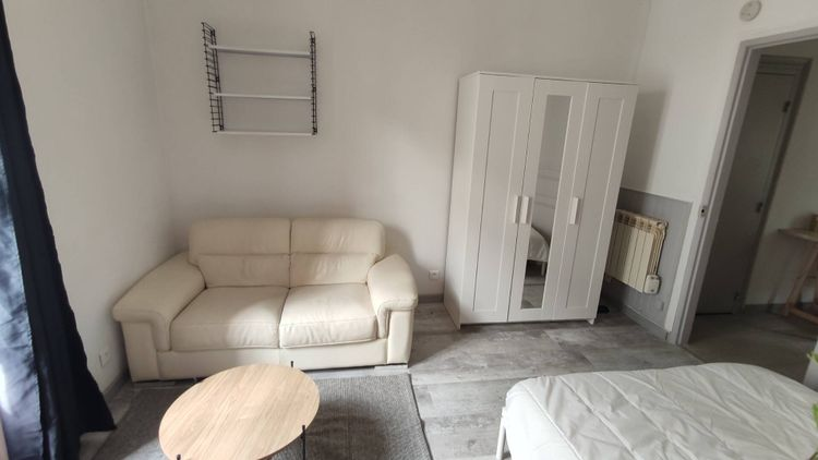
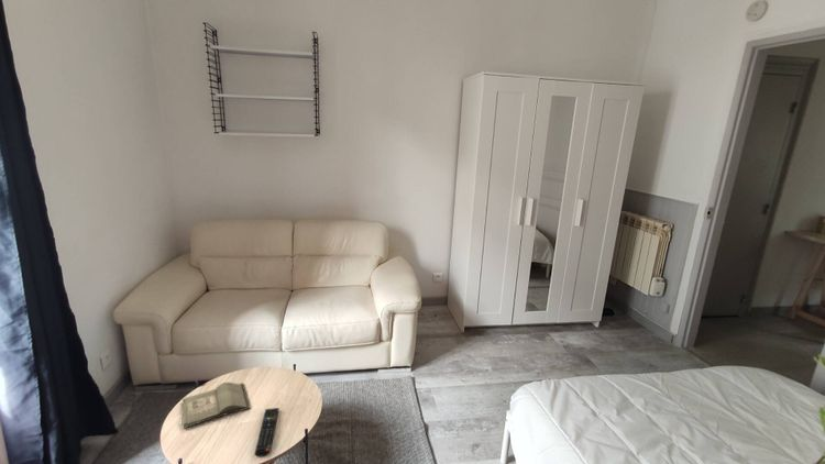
+ remote control (267, 430)
+ hardback book (215, 400)
